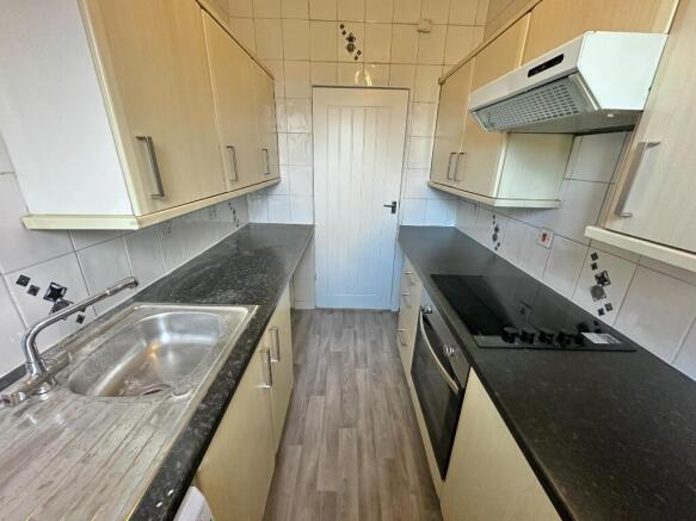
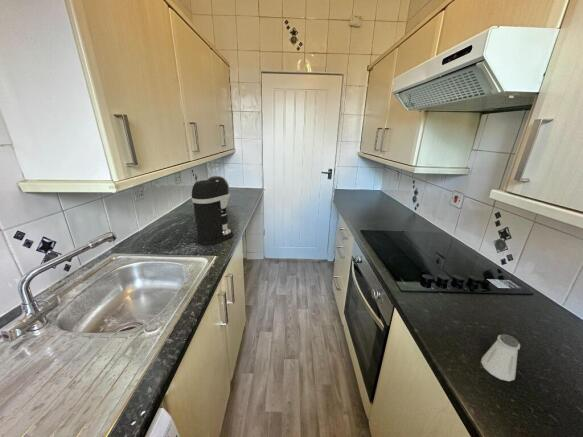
+ saltshaker (503, 354)
+ coffee maker (212, 209)
